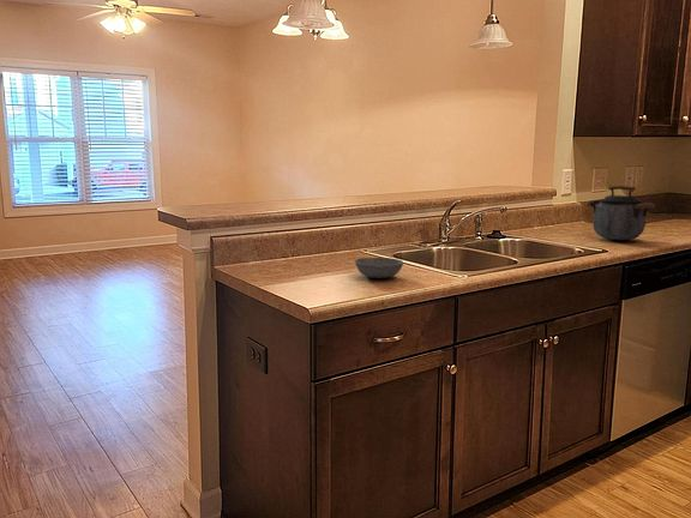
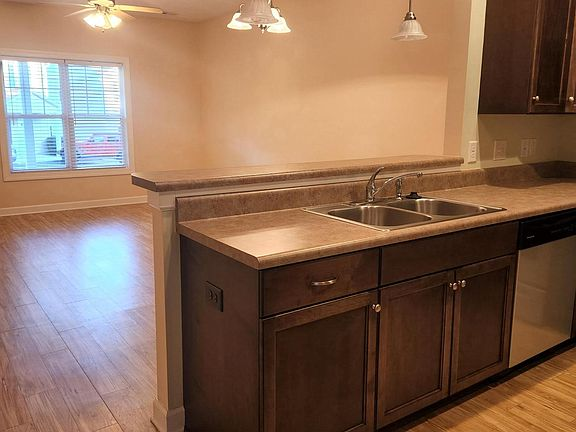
- bowl (378, 269)
- kettle (619, 212)
